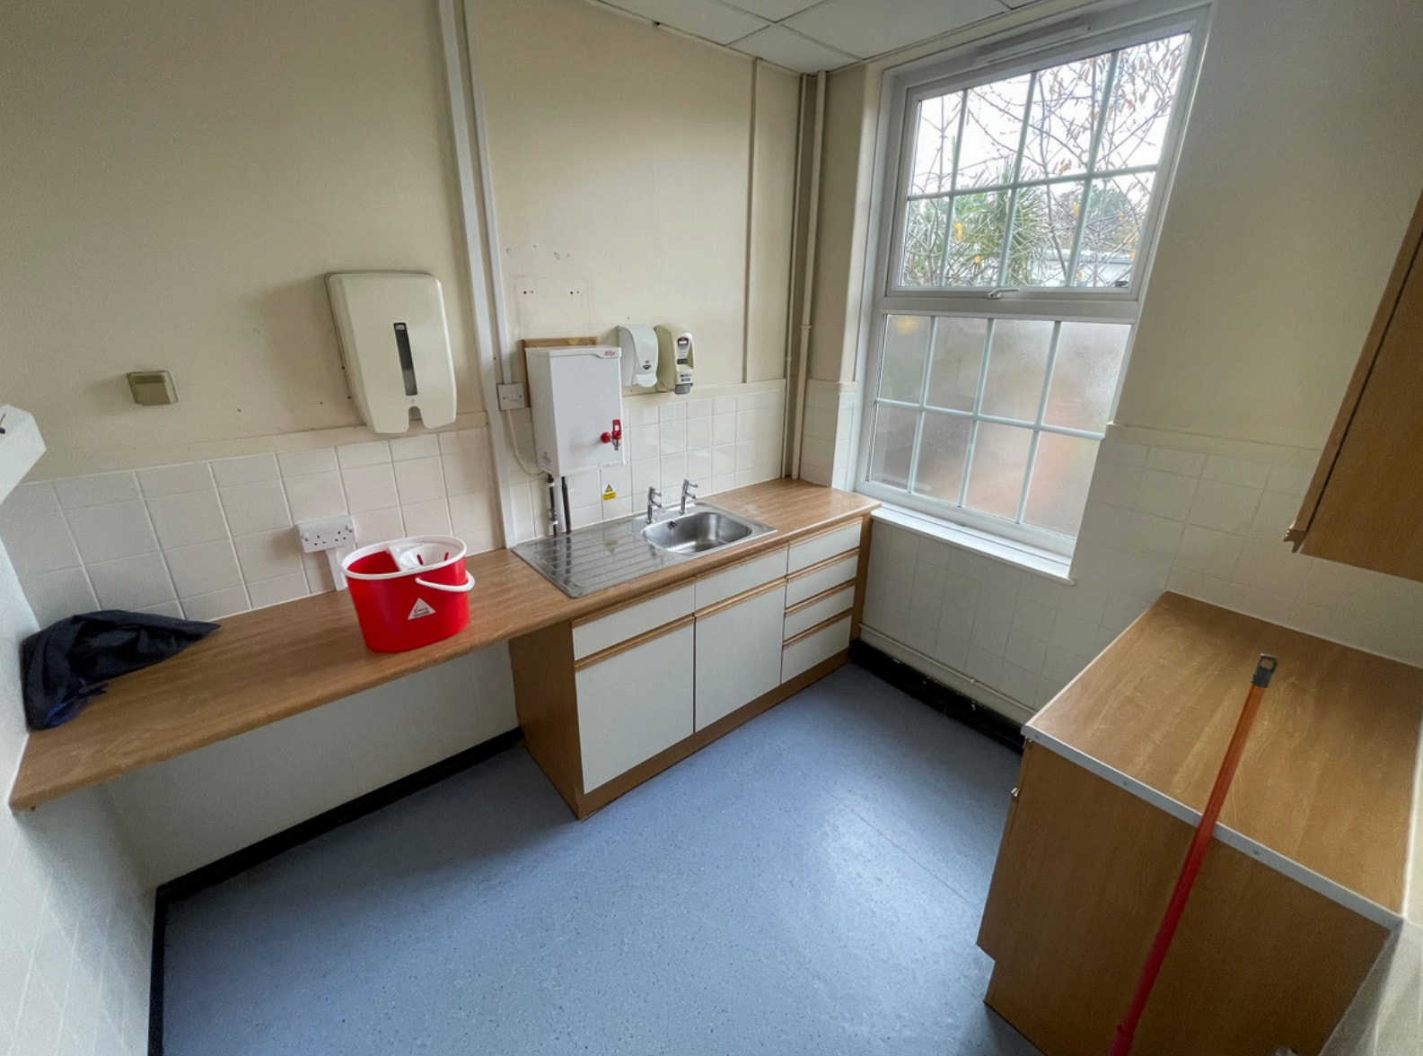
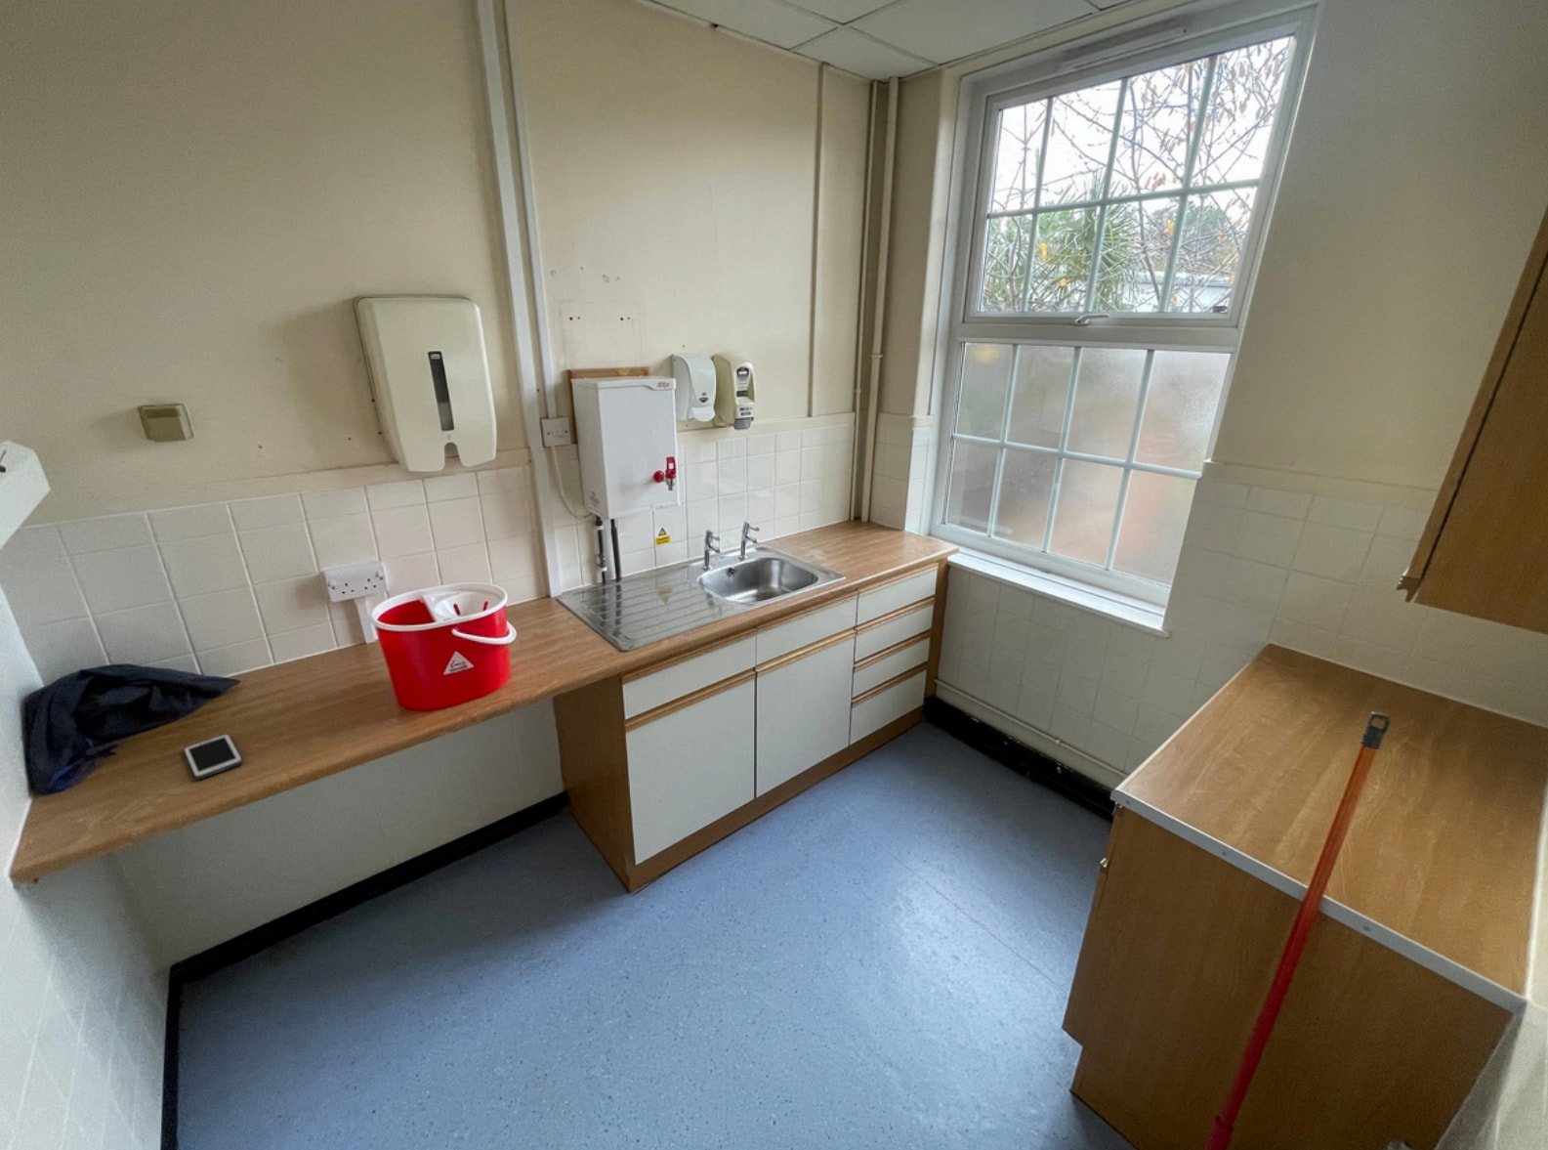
+ cell phone (213, 755)
